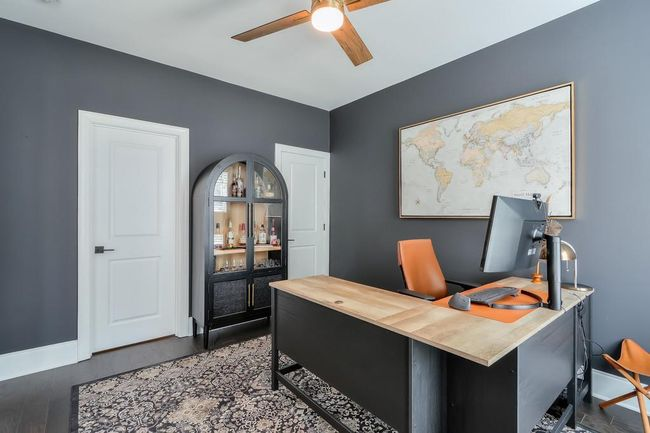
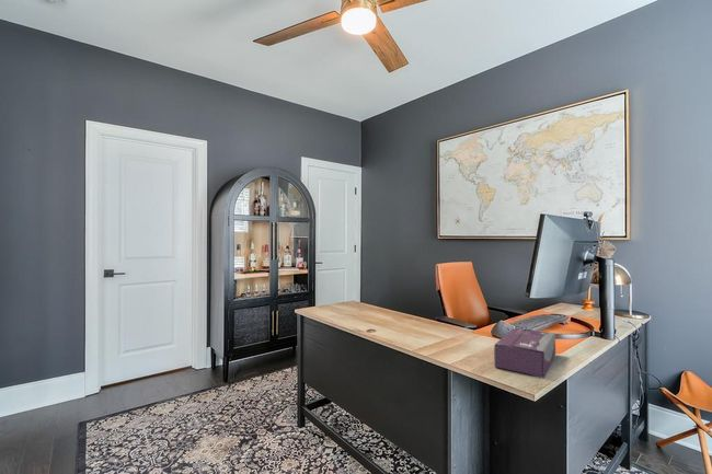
+ tissue box (526, 349)
